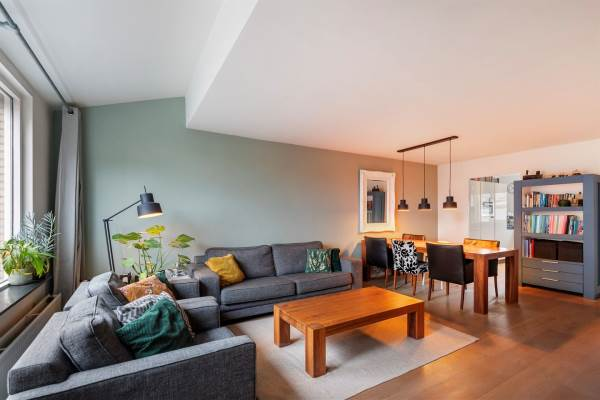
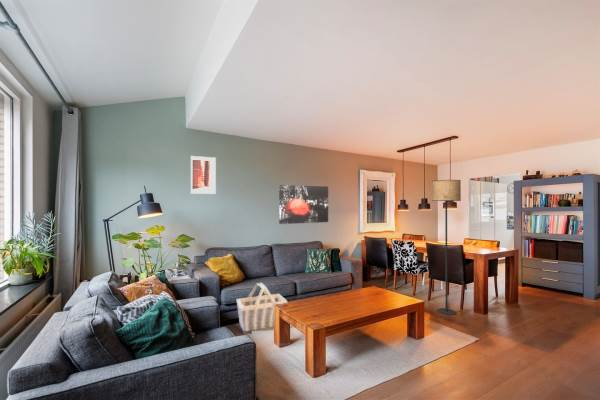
+ floor lamp (446, 246)
+ wall art (203, 175)
+ wall art (304, 204)
+ basket (261, 305)
